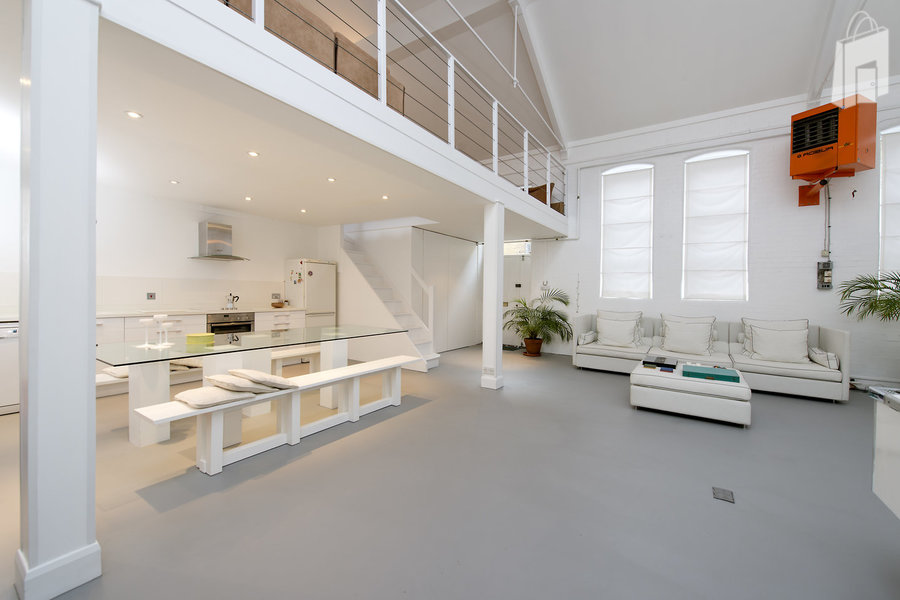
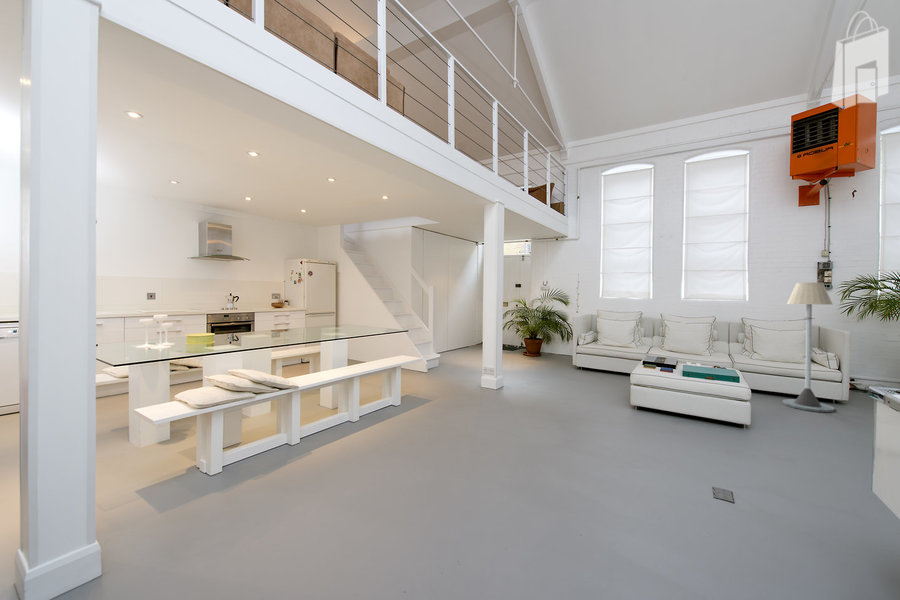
+ floor lamp (808, 344)
